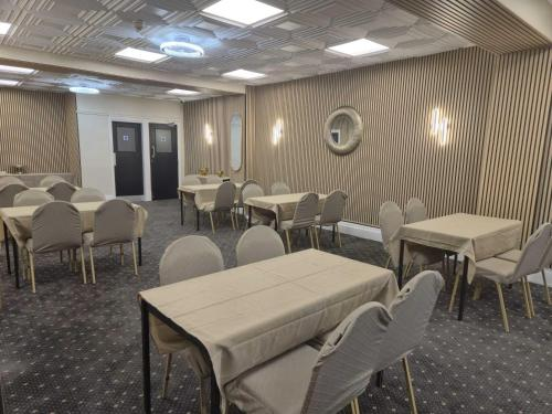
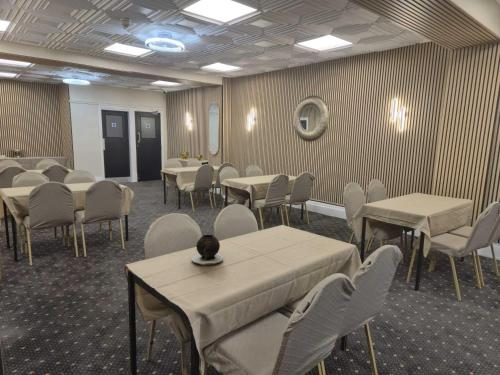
+ vase (207, 248)
